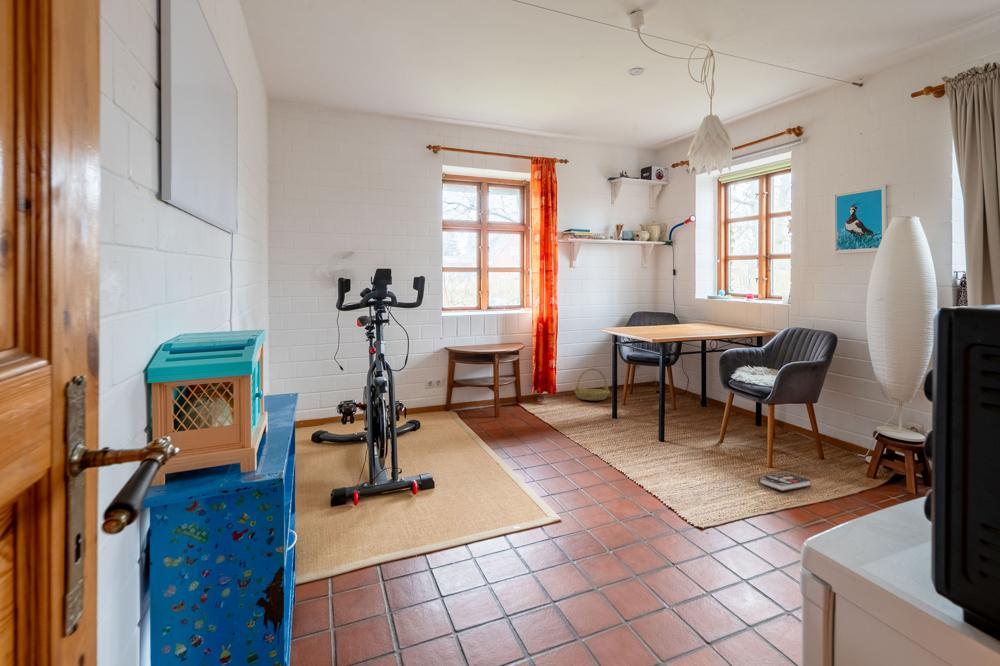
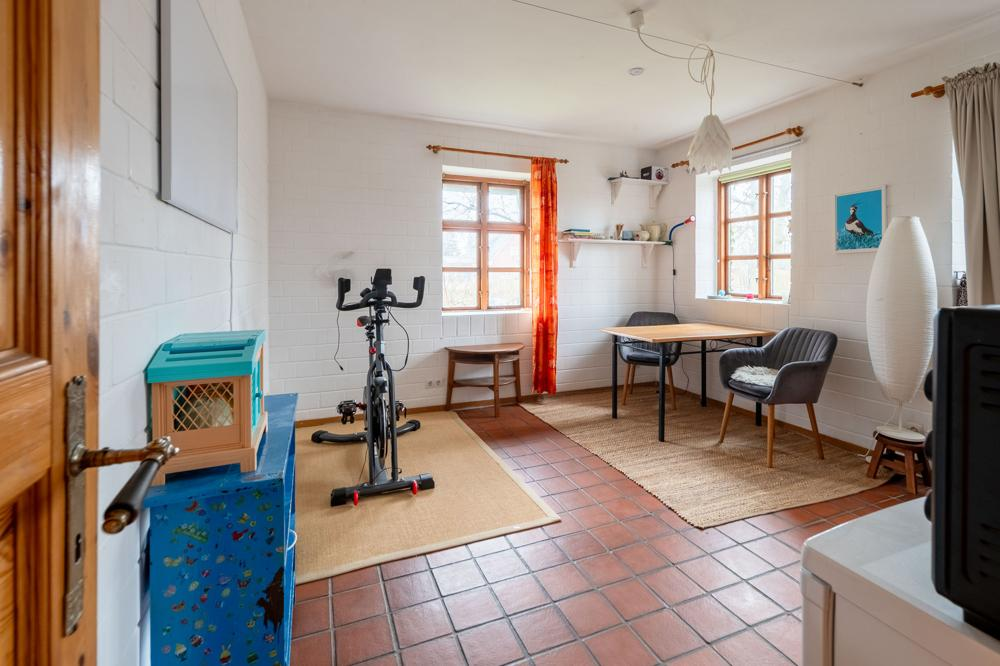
- book (784, 481)
- basket (591, 389)
